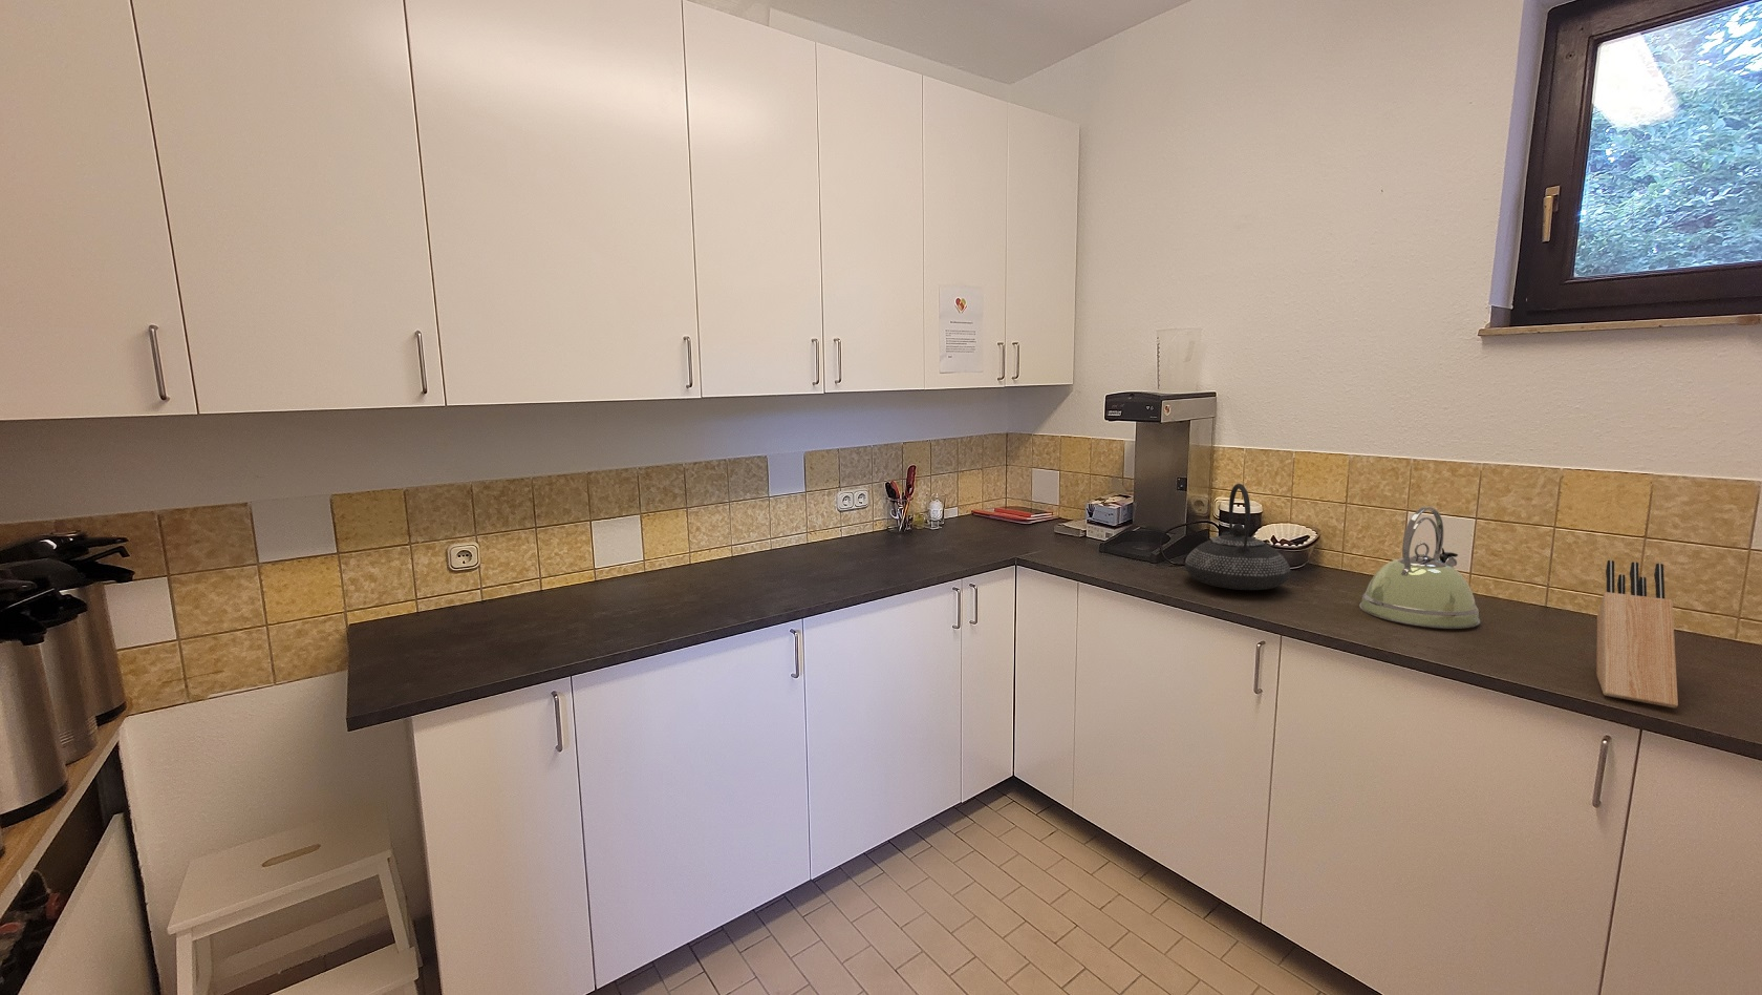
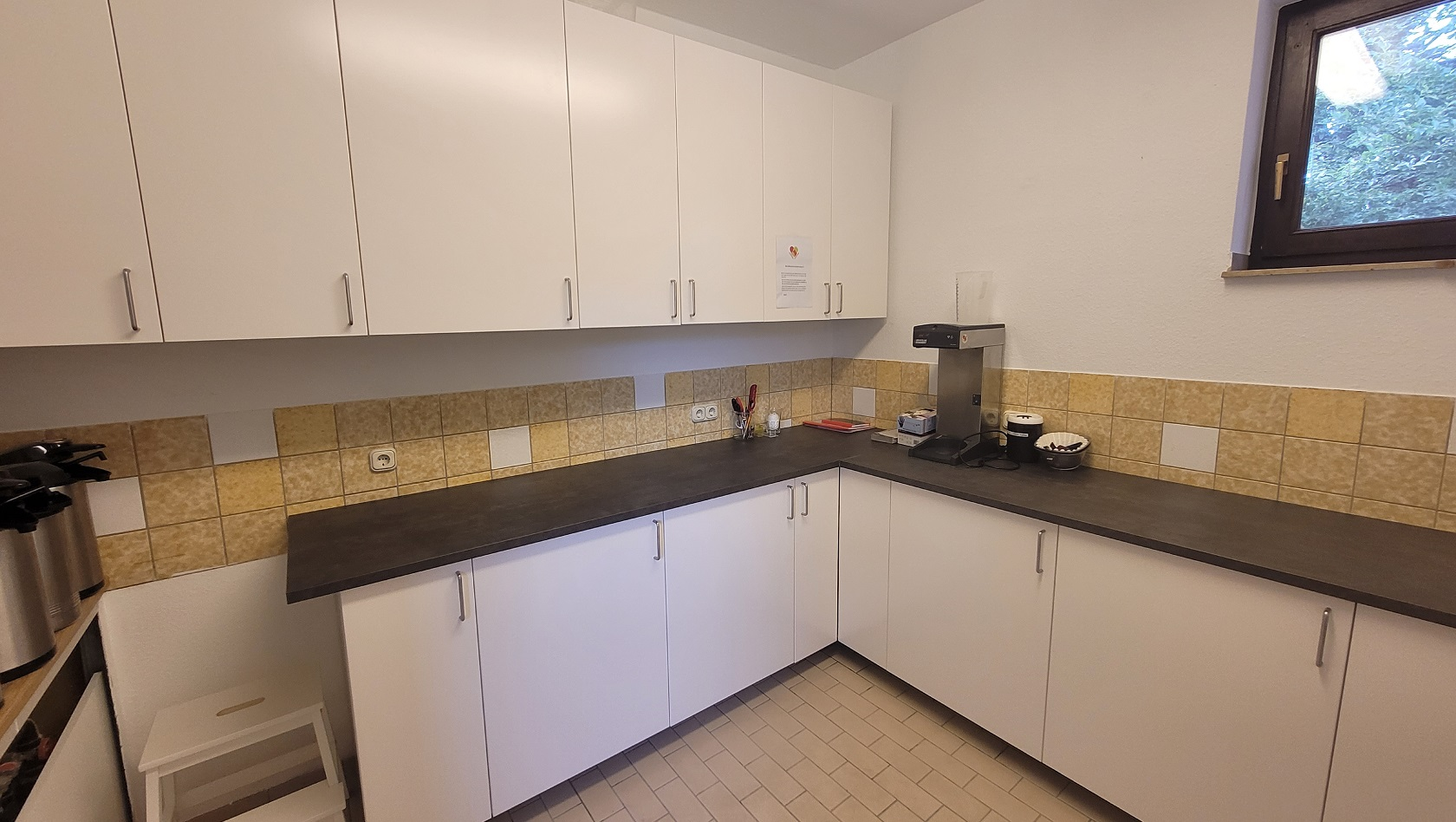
- knife block (1636, 626)
- teapot (1236, 533)
- kettle (1424, 559)
